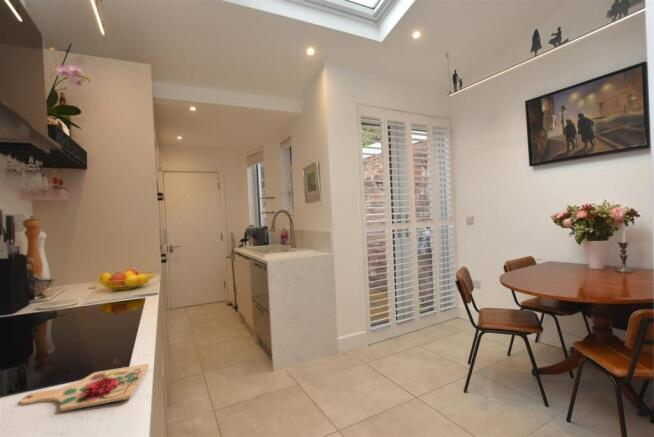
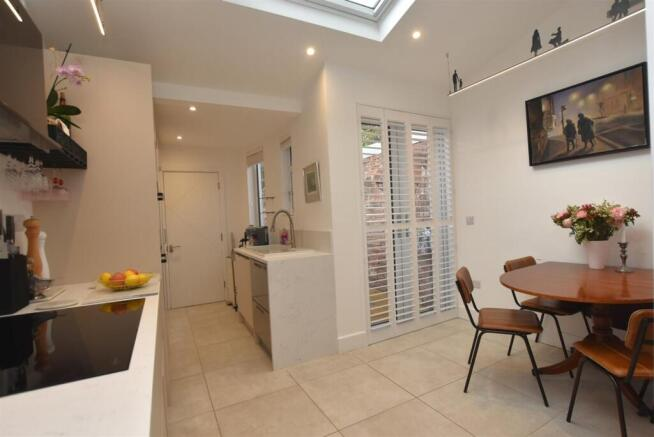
- cutting board (84, 384)
